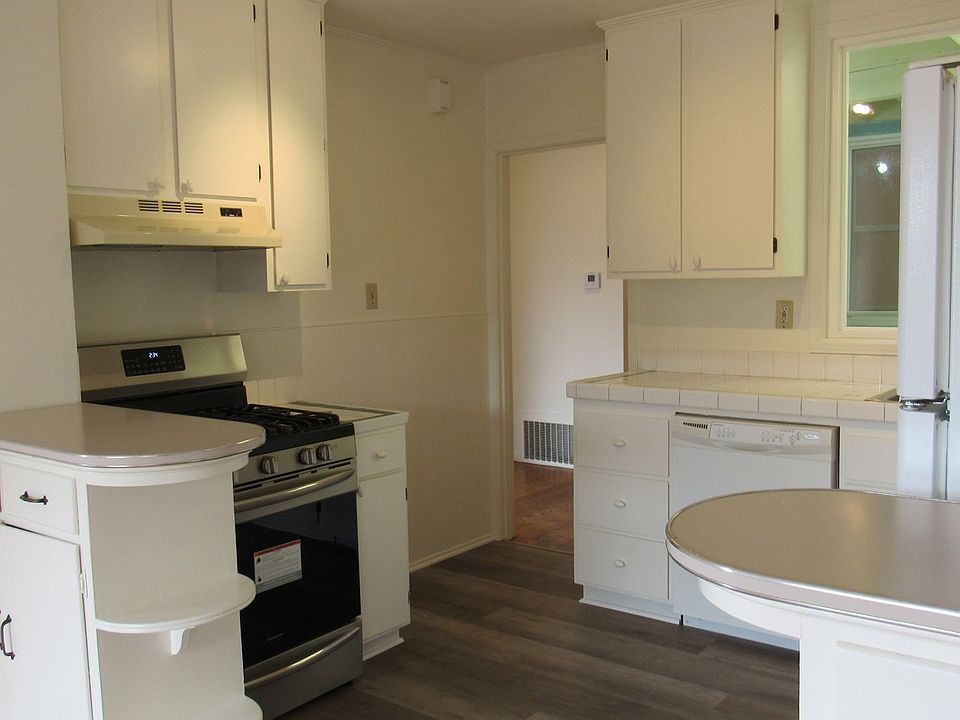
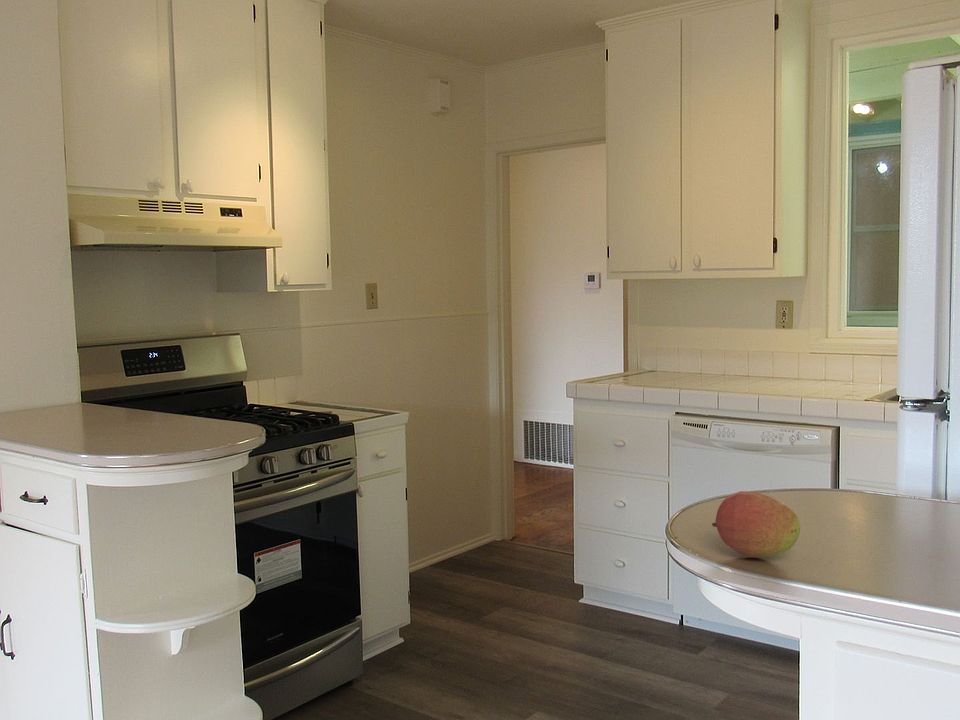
+ fruit (755, 524)
